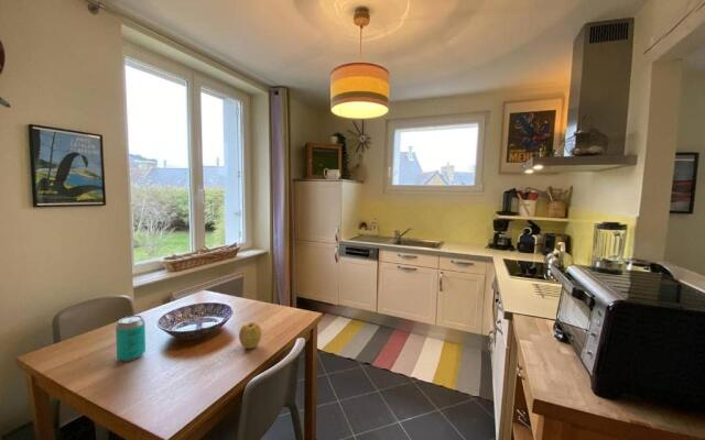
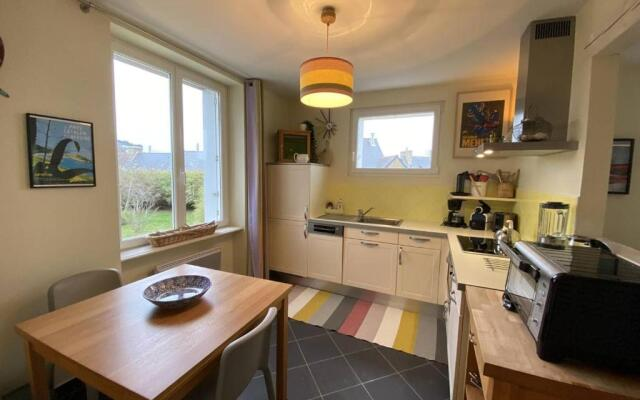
- beverage can (131, 338)
- apple (250, 334)
